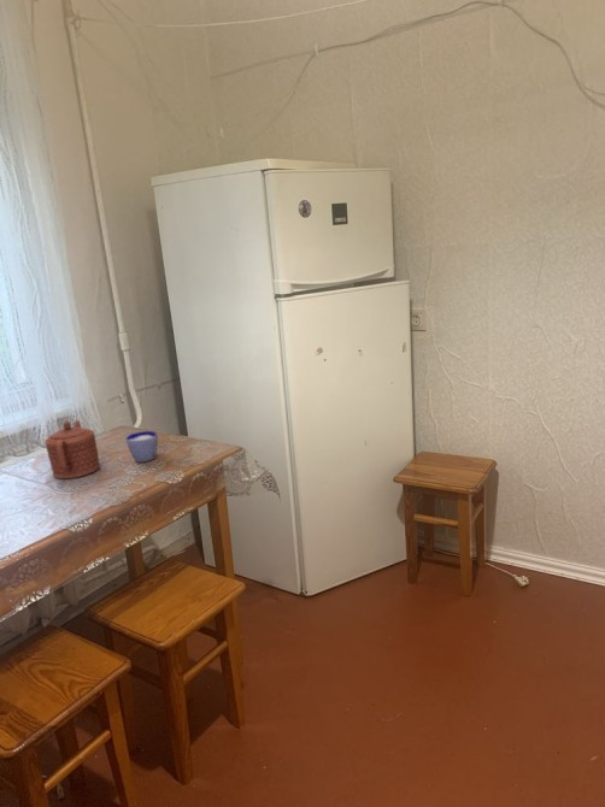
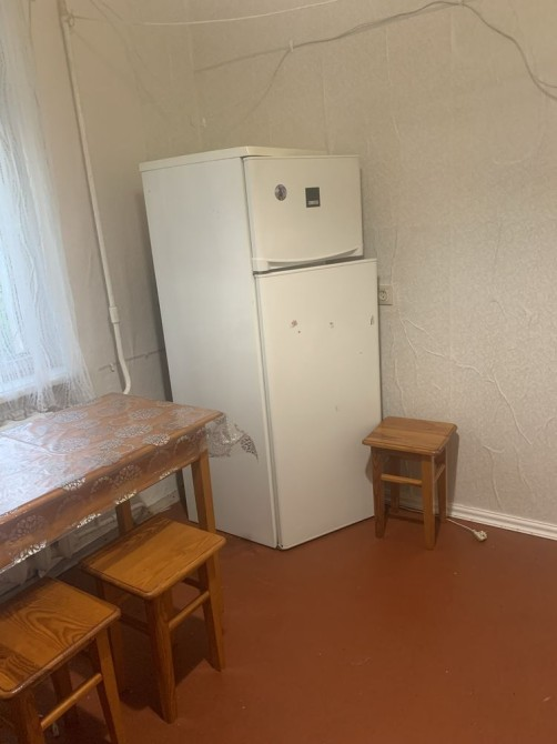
- cup (145, 446)
- teapot (71, 446)
